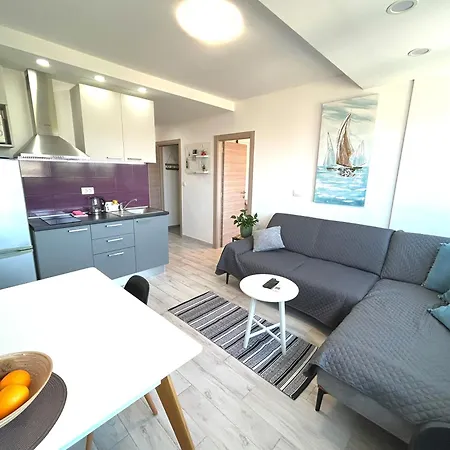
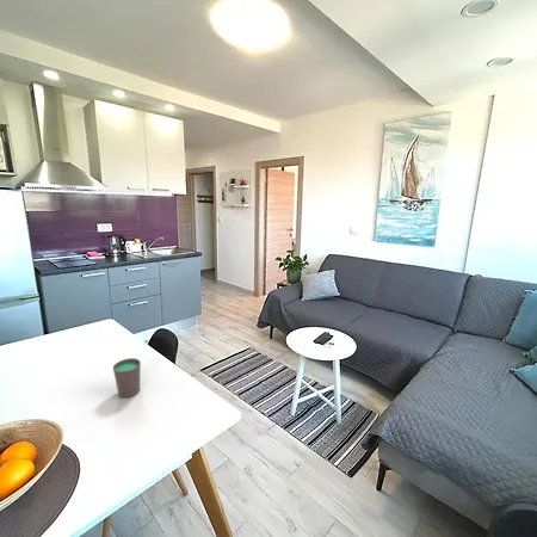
+ cup (128, 377)
